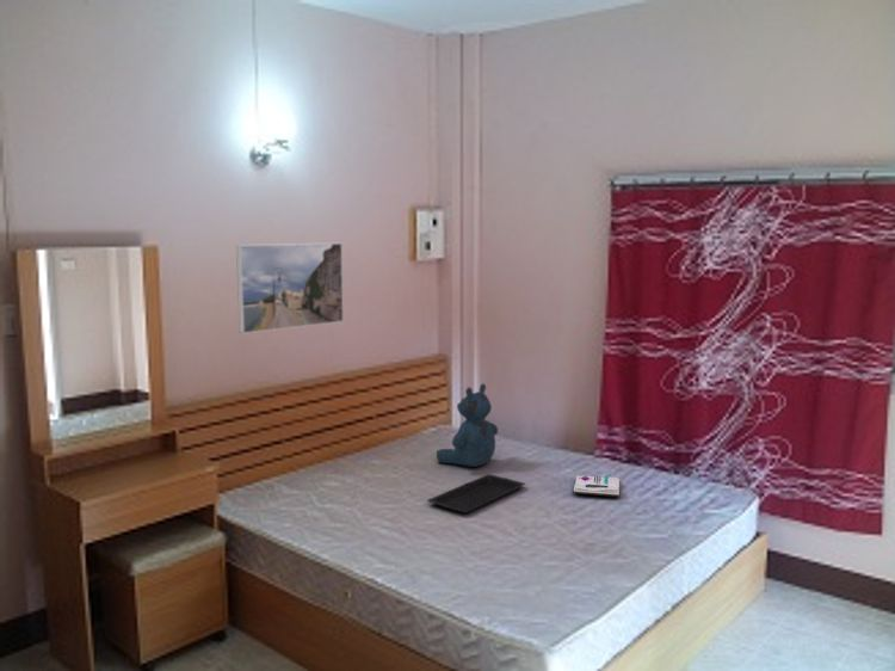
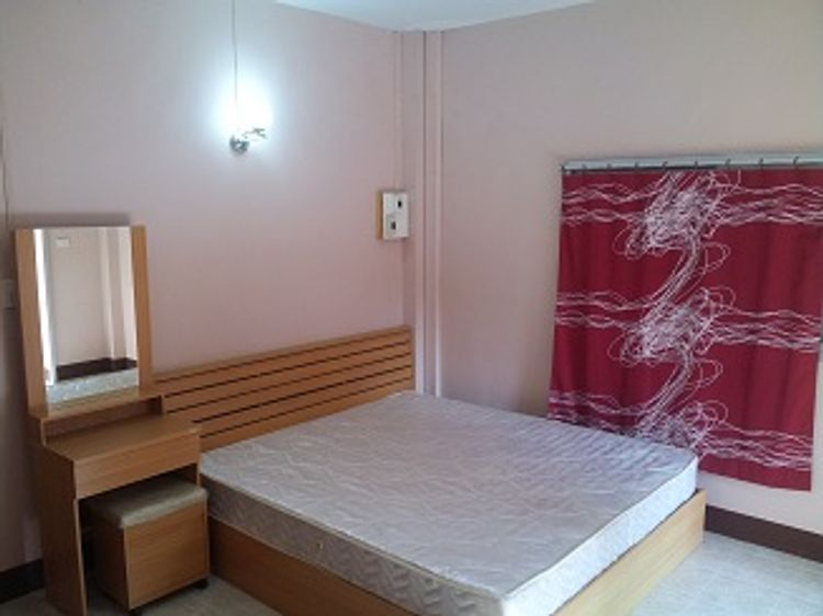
- serving tray (477, 493)
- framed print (292, 285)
- teddy bear (465, 423)
- book (597, 485)
